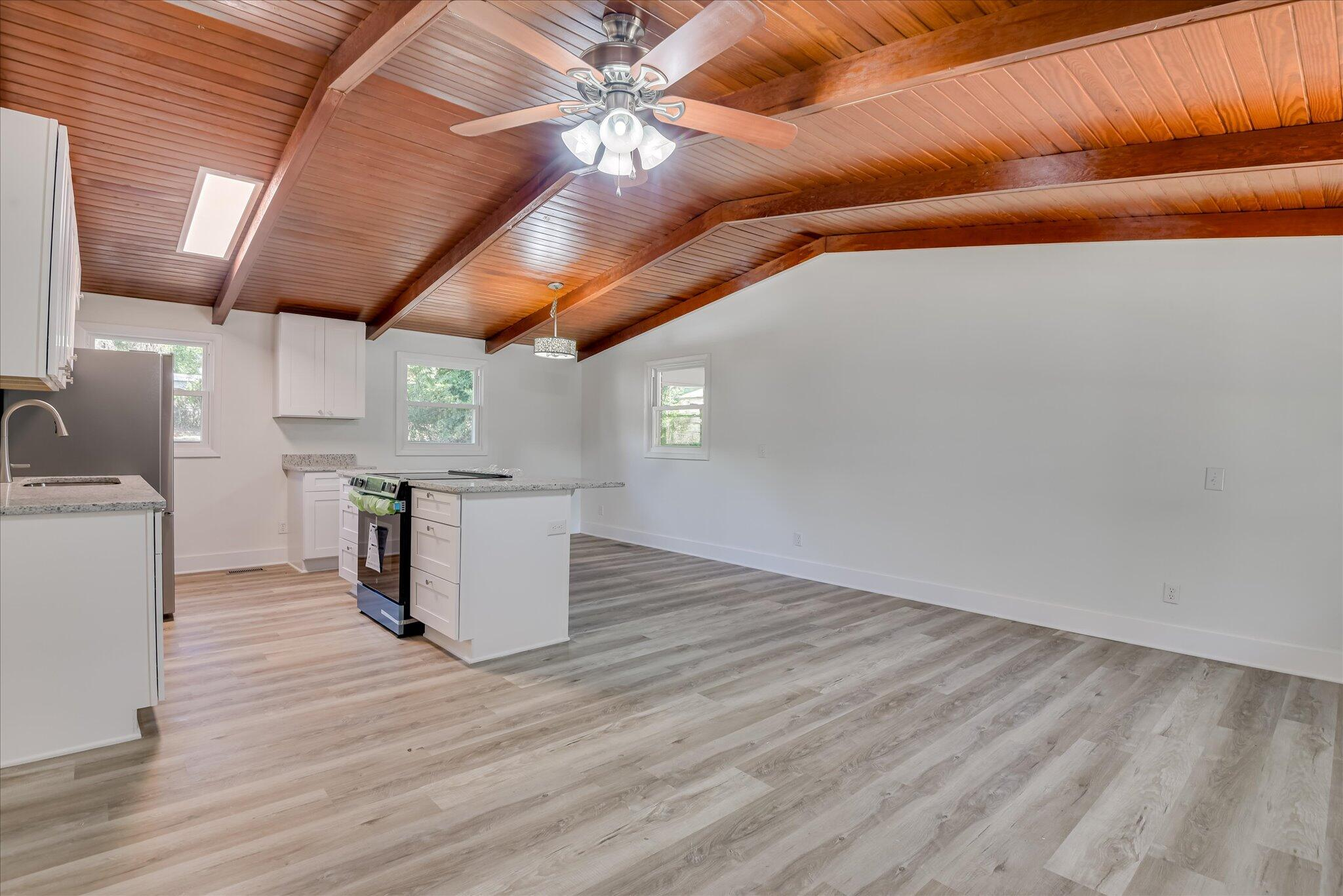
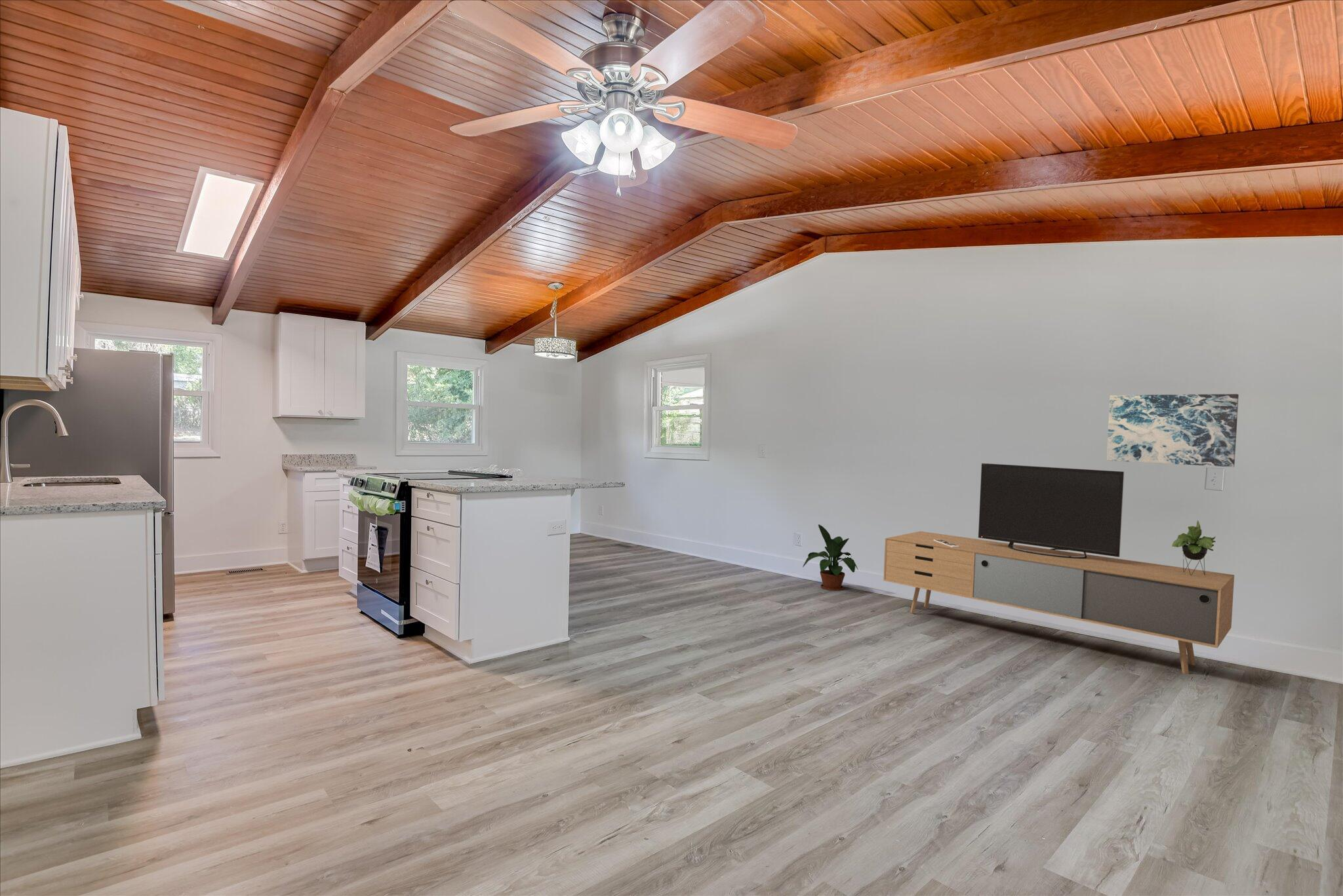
+ wall art (1169, 429)
+ potted plant (833, 556)
+ media console (1041, 551)
